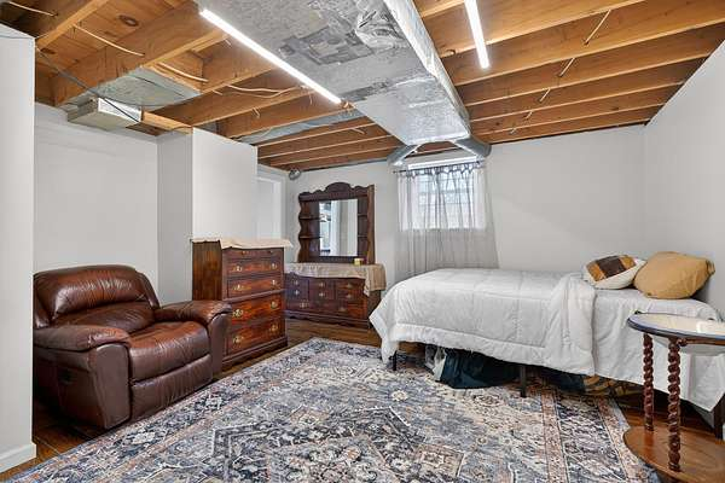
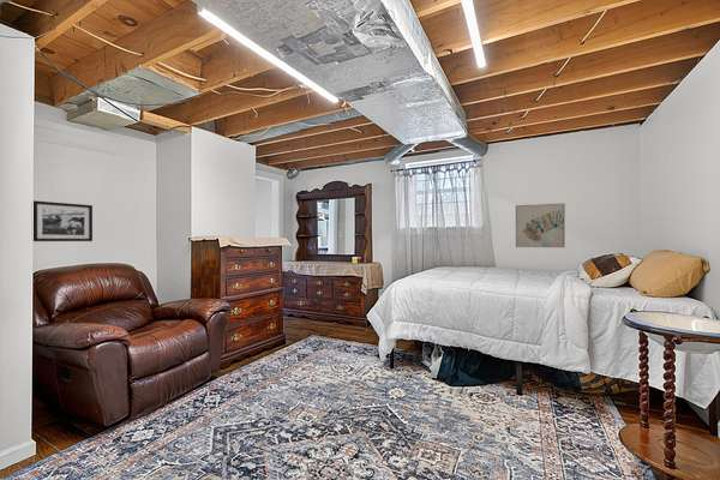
+ wall art (539, 226)
+ picture frame (64, 222)
